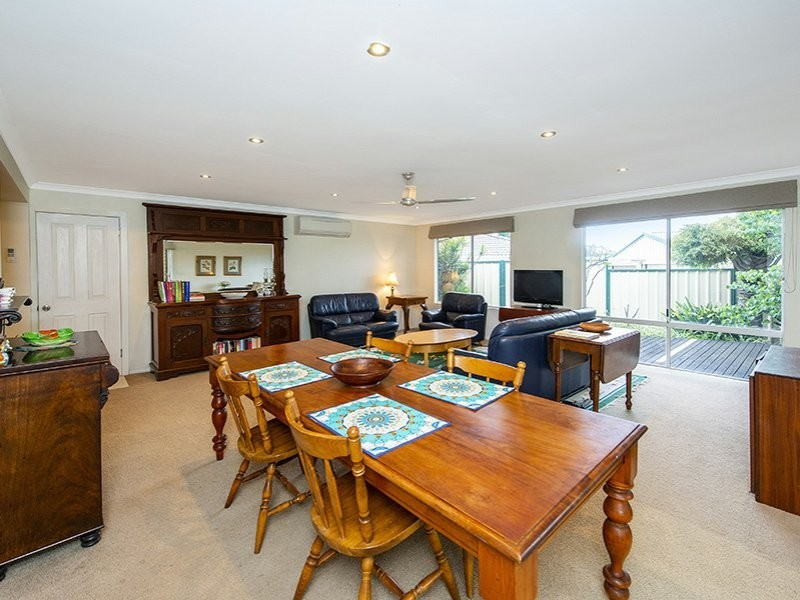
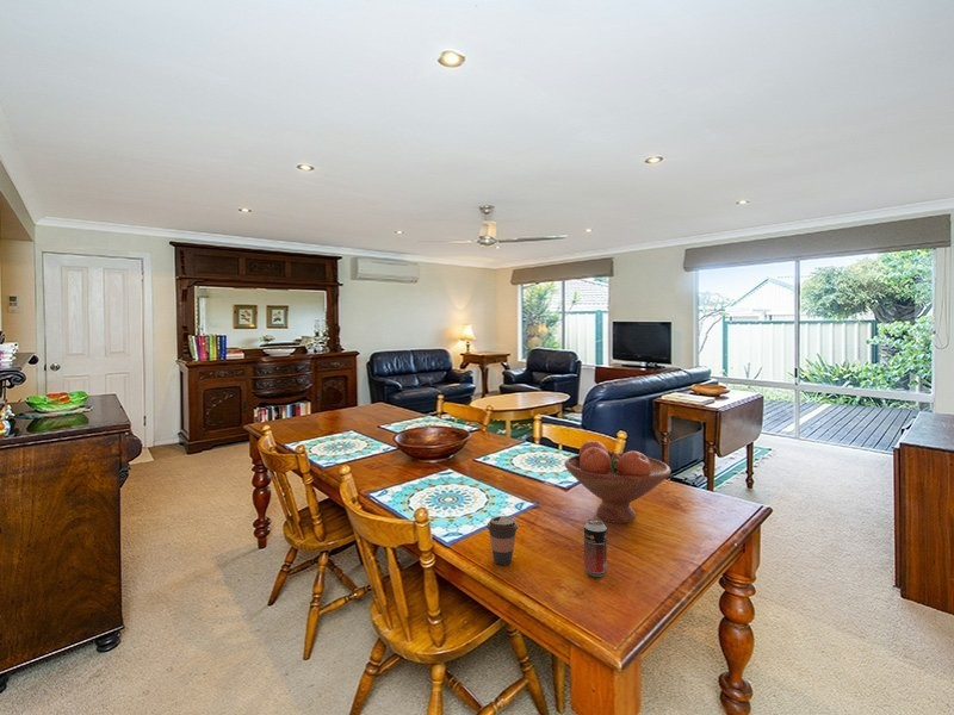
+ fruit bowl (615, 479)
+ beverage can (595, 547)
+ coffee cup (502, 540)
